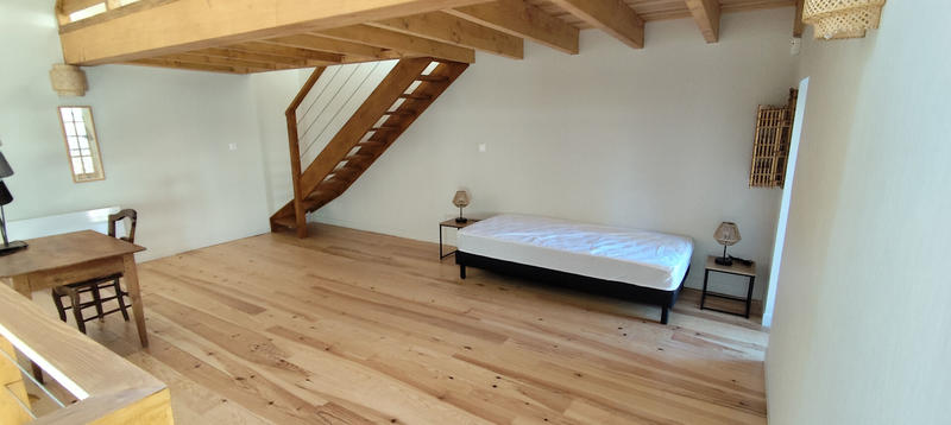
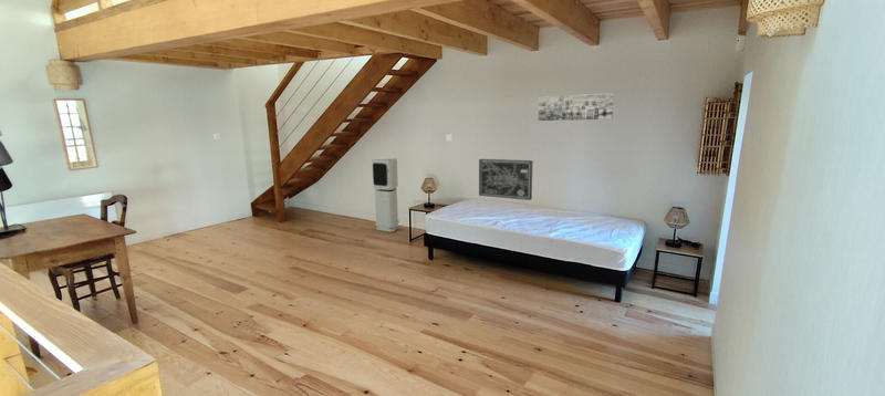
+ wall art (574, 107)
+ wall art (504, 178)
+ air purifier (388, 194)
